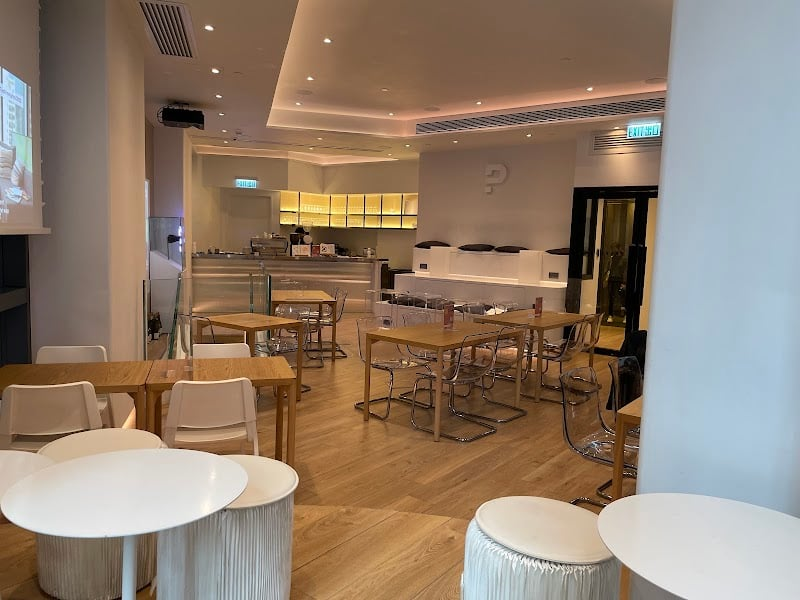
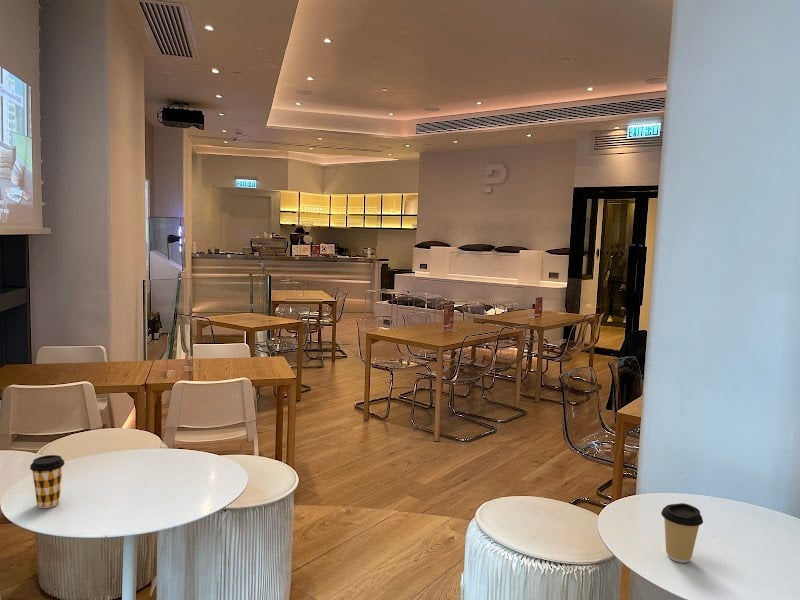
+ coffee cup (680, 533)
+ coffee cup (47, 481)
